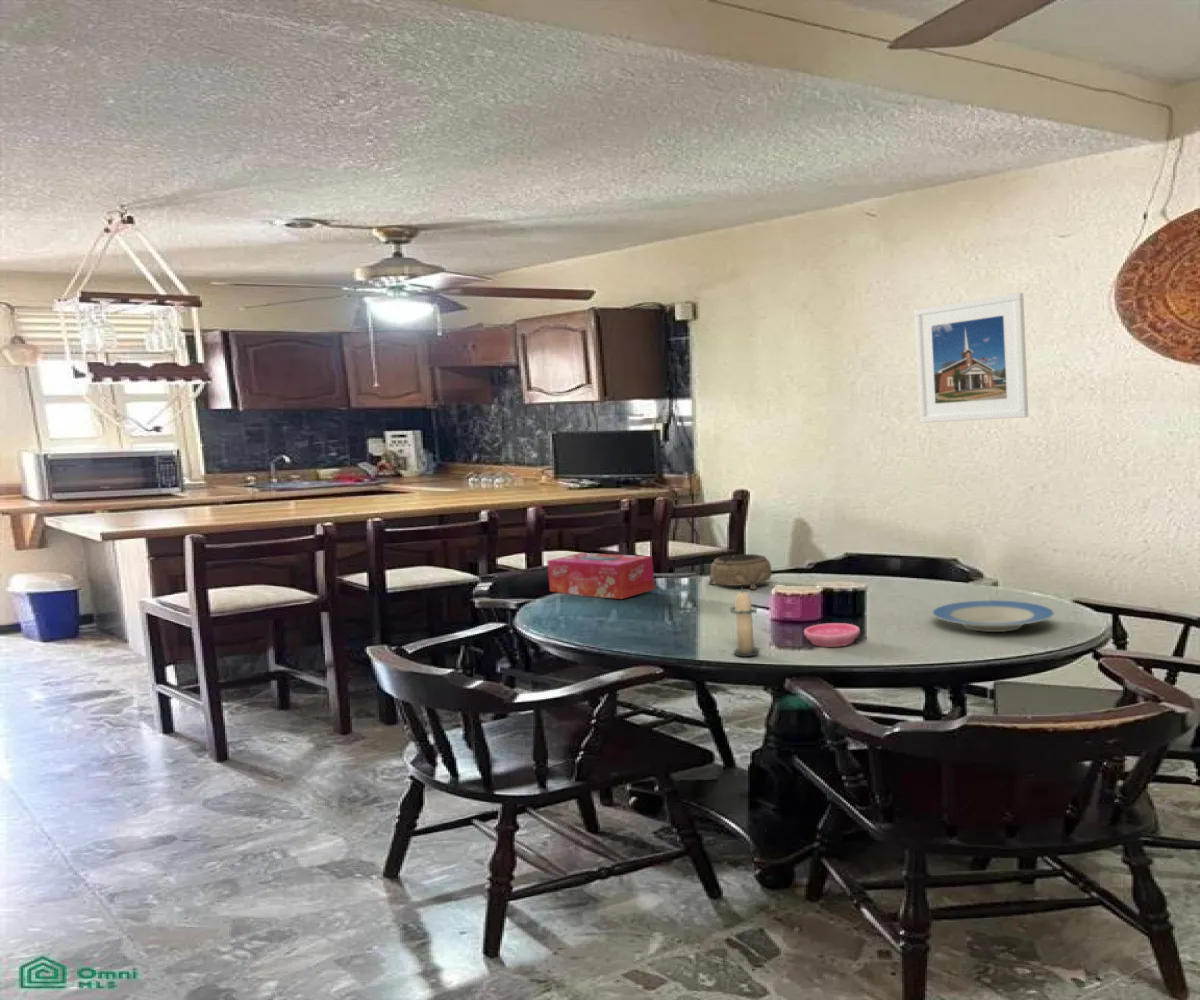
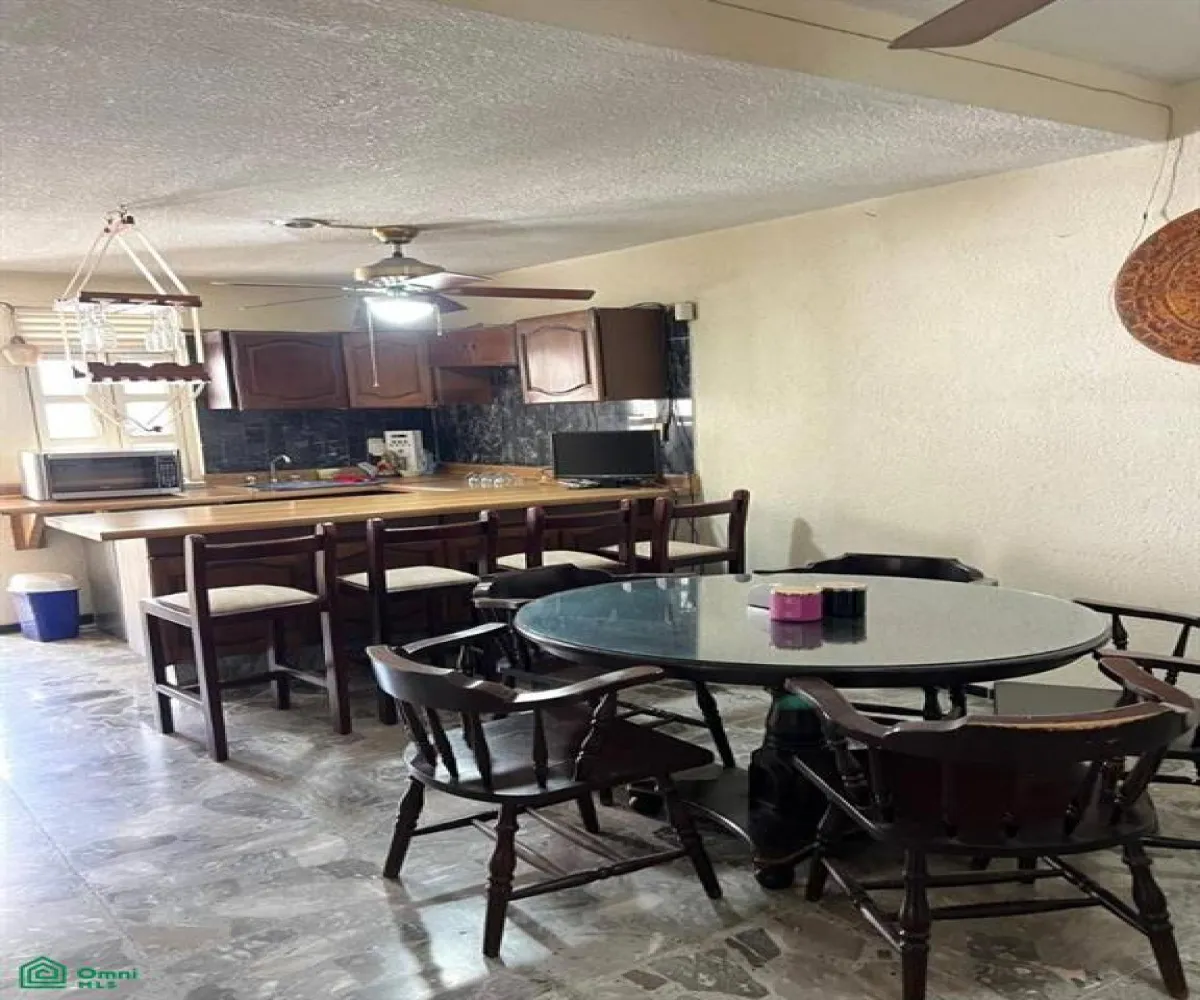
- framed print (968, 361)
- saucer (832, 635)
- decorative bowl (741, 571)
- tissue box (600, 574)
- candle (744, 621)
- plate (992, 618)
